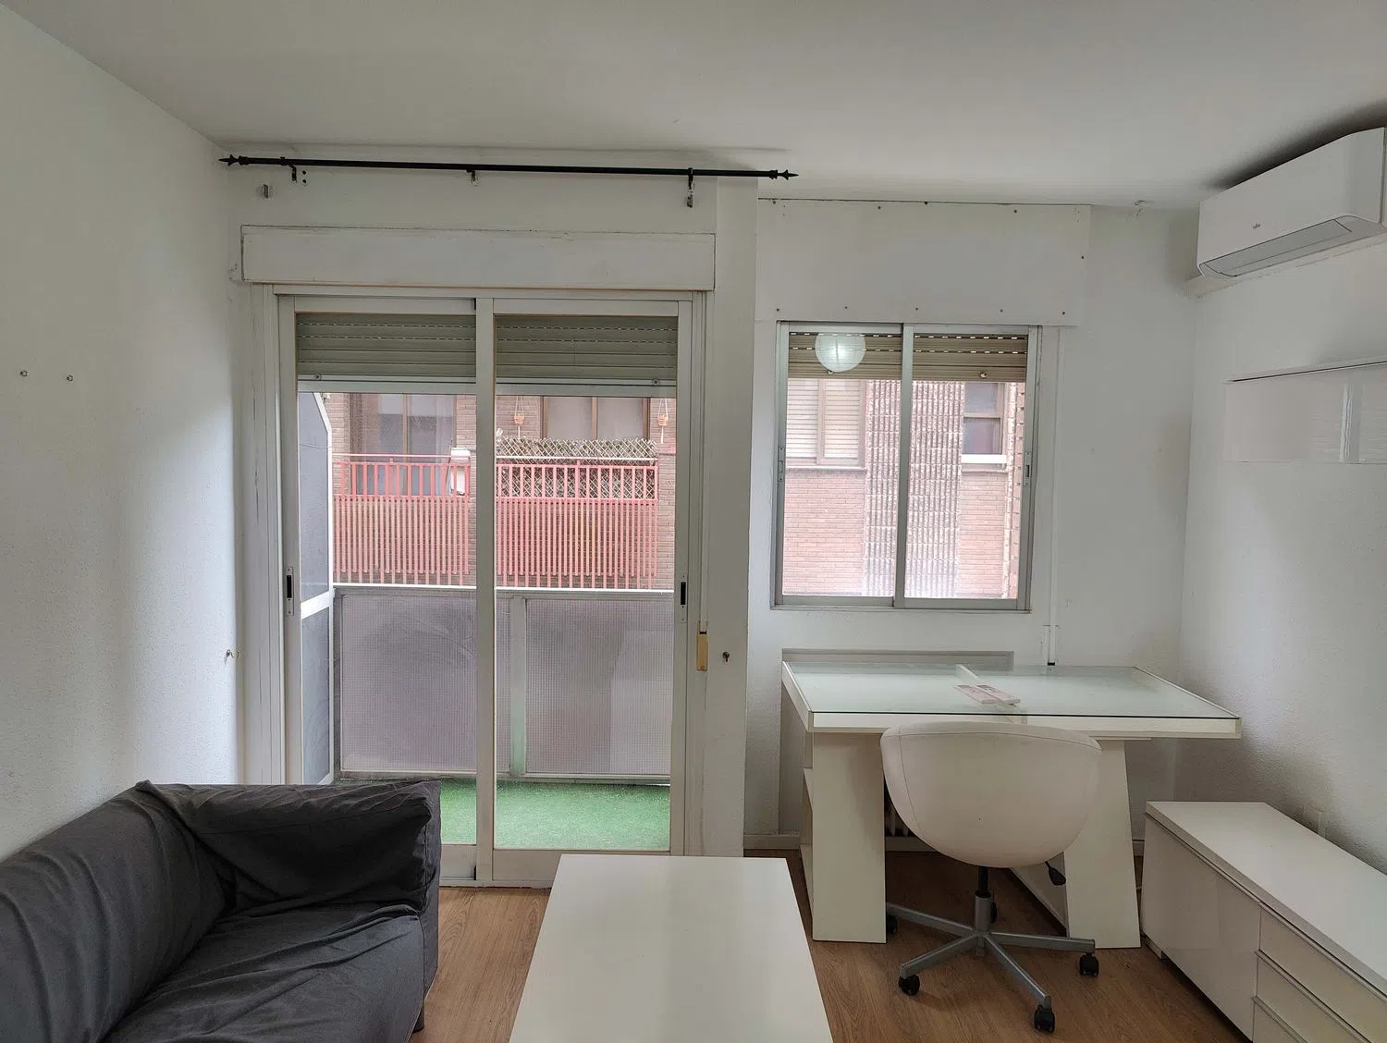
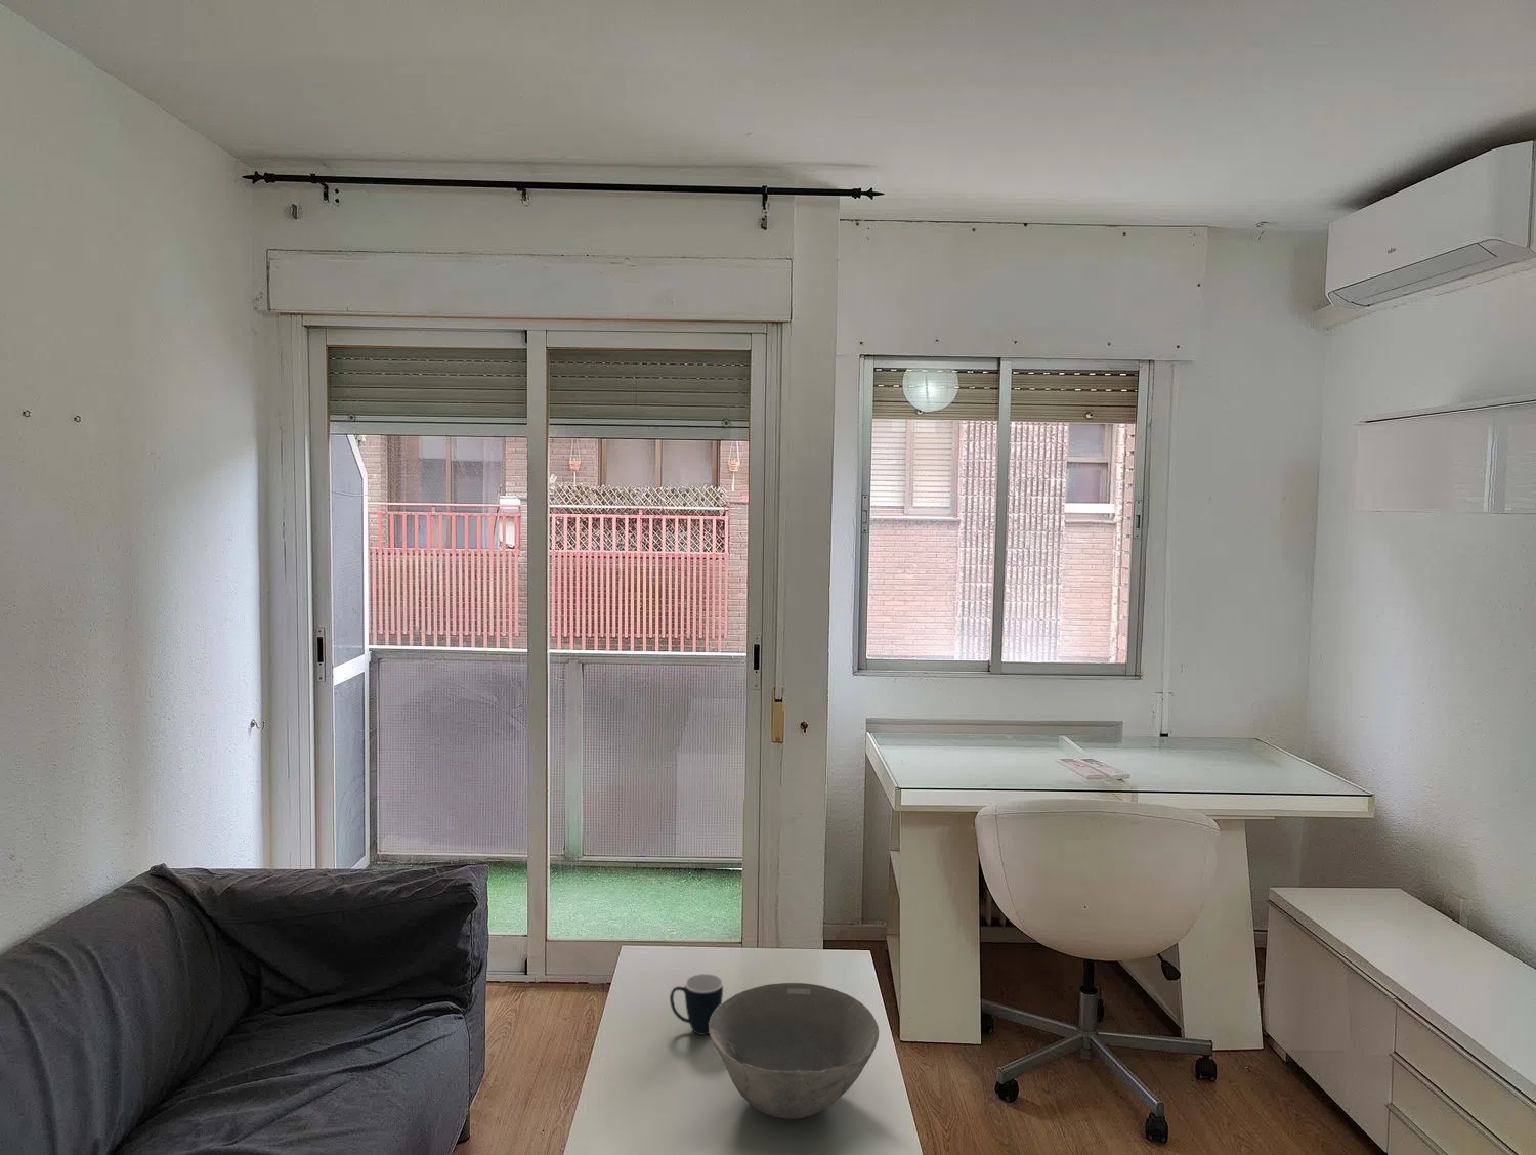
+ bowl (792, 1062)
+ mug (695, 1006)
